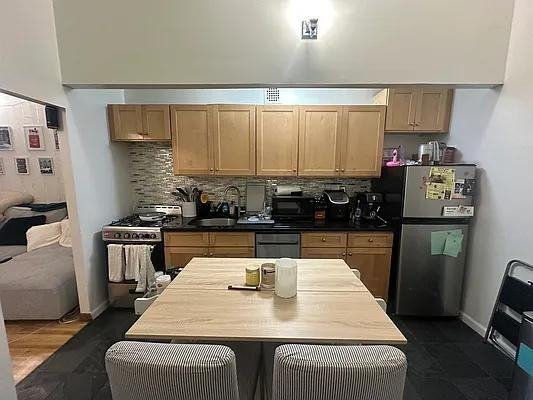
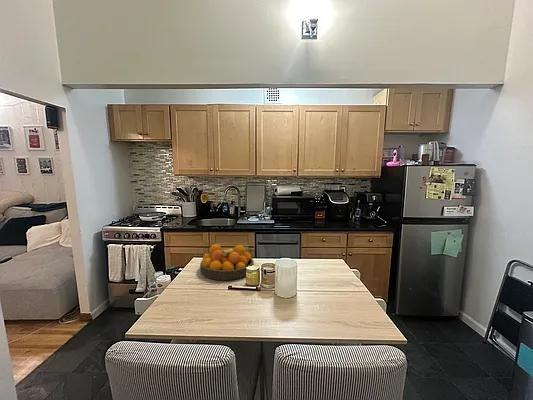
+ fruit bowl (227, 257)
